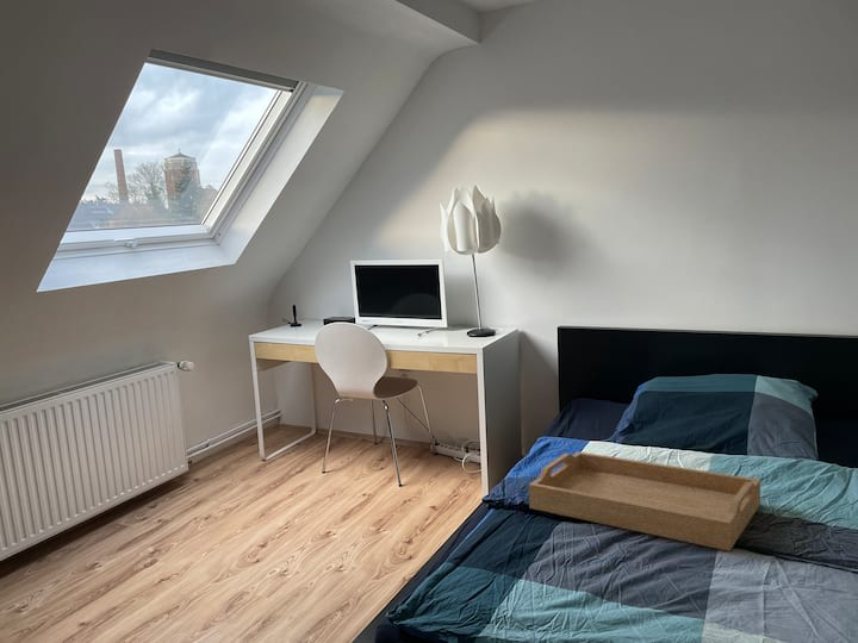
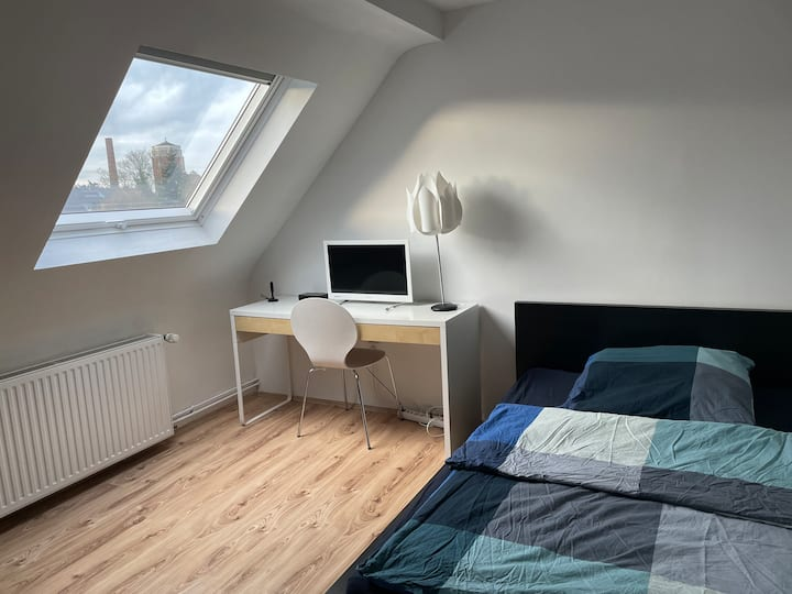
- serving tray (642, 489)
